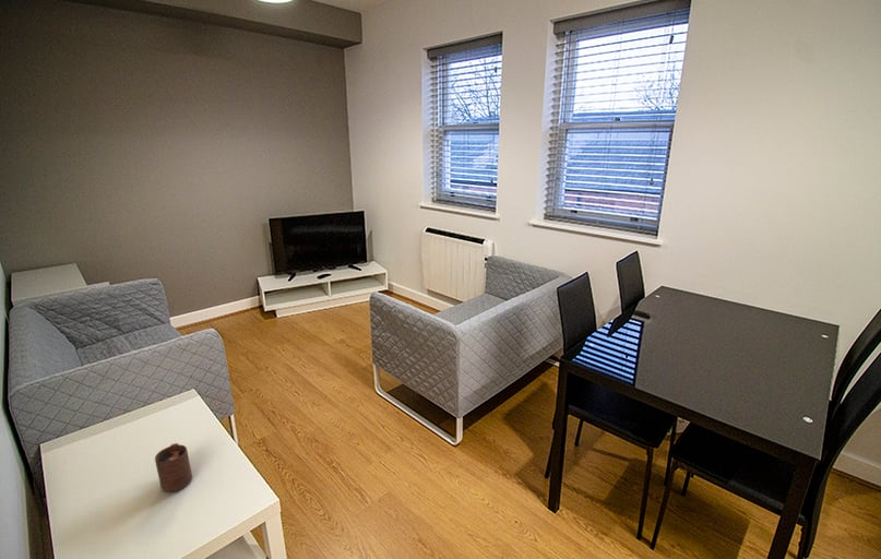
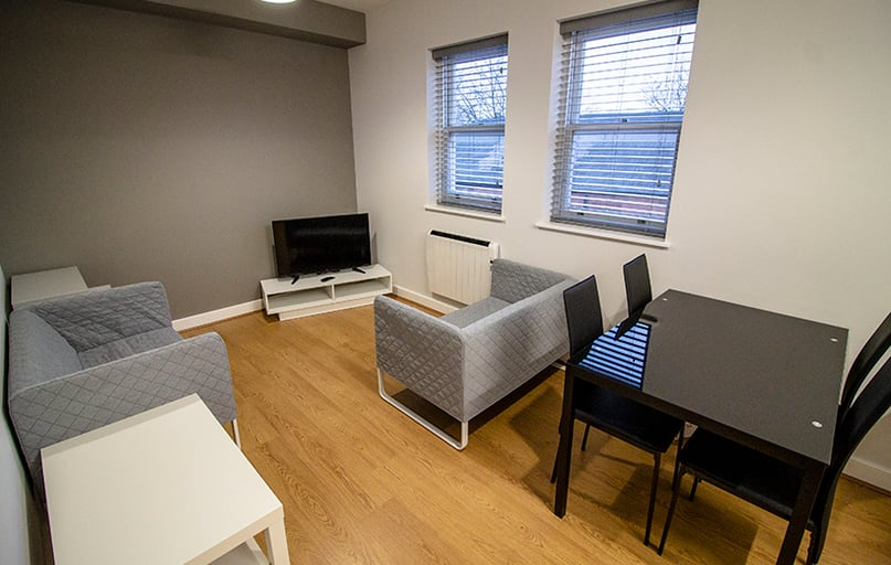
- cup (172, 465)
